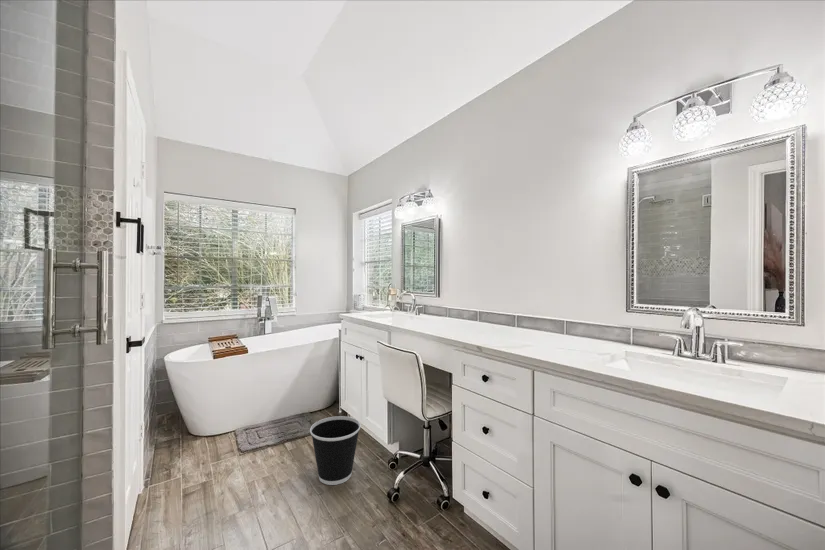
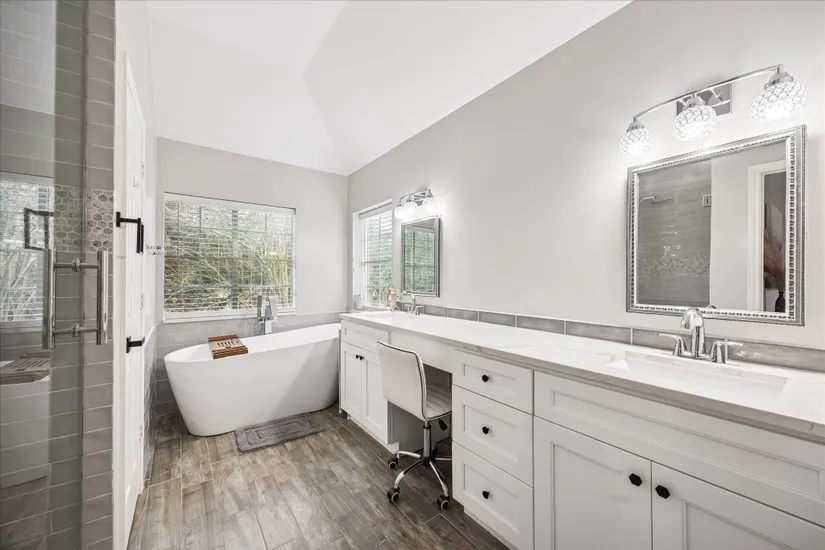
- wastebasket (335, 450)
